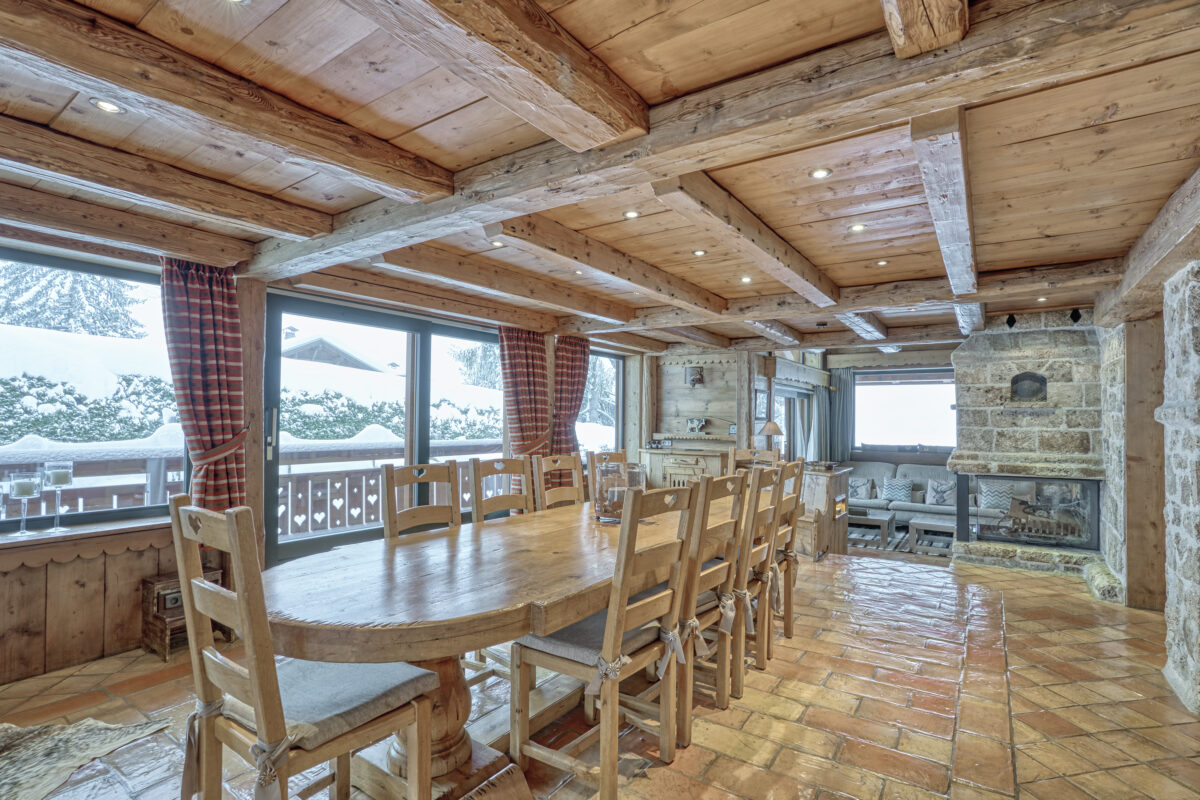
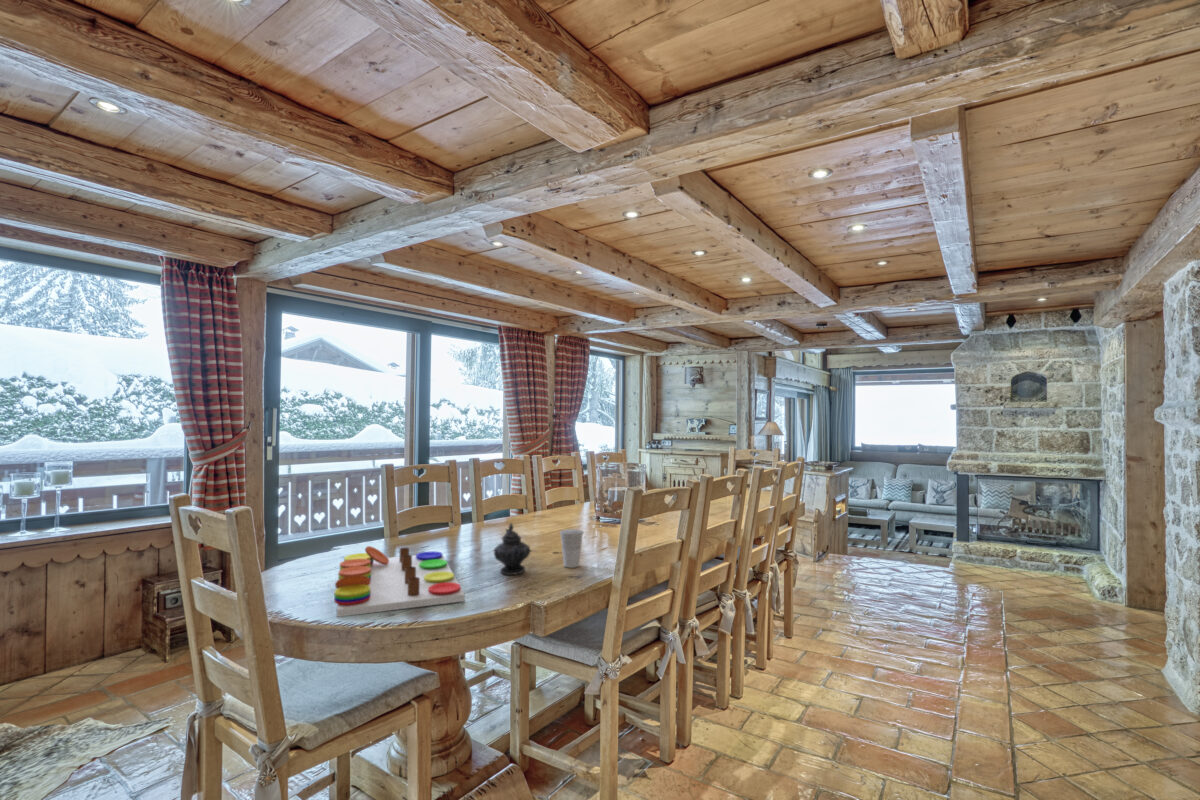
+ teapot (512, 547)
+ board game (396, 569)
+ cup (571, 548)
